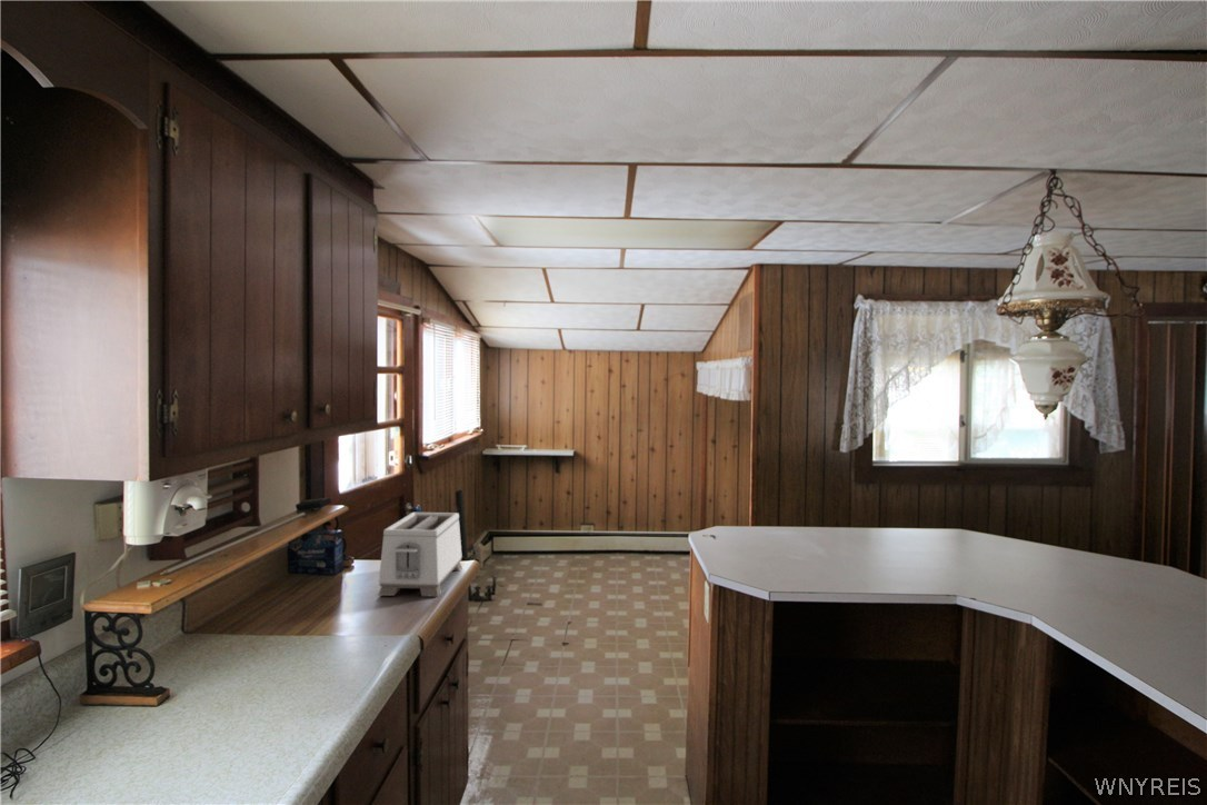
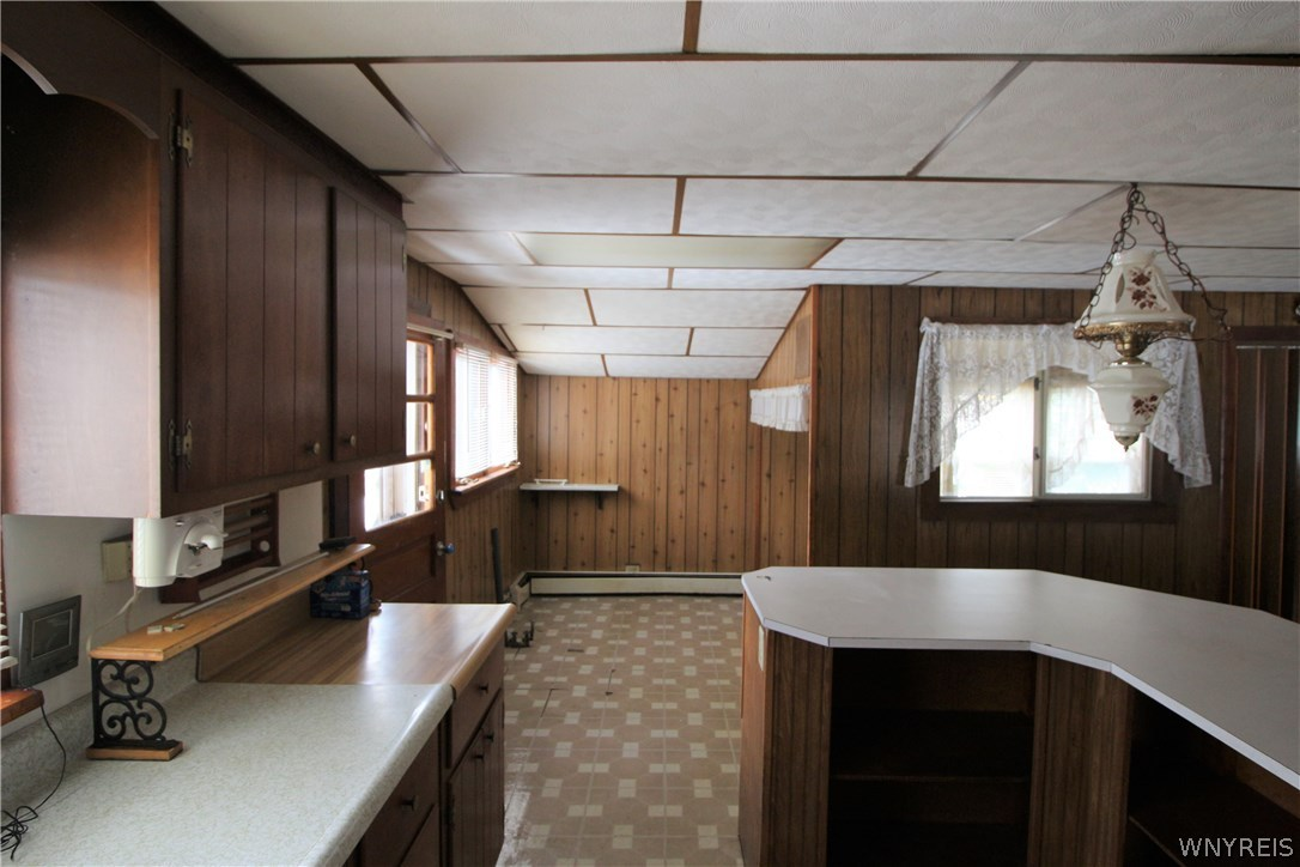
- toaster (421, 551)
